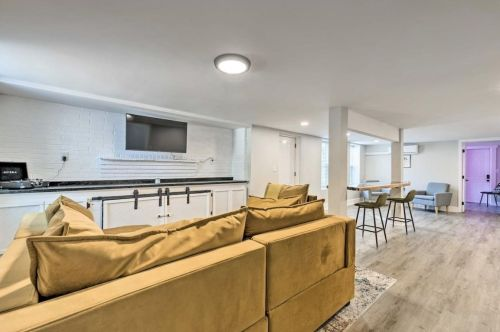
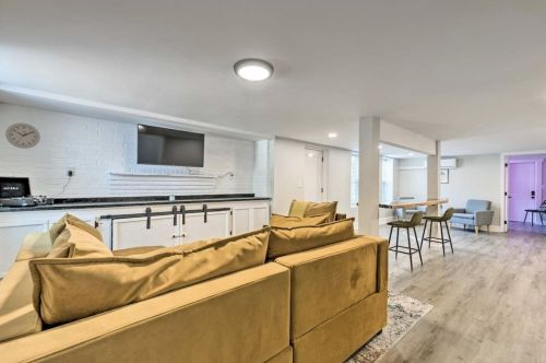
+ wall clock (23, 136)
